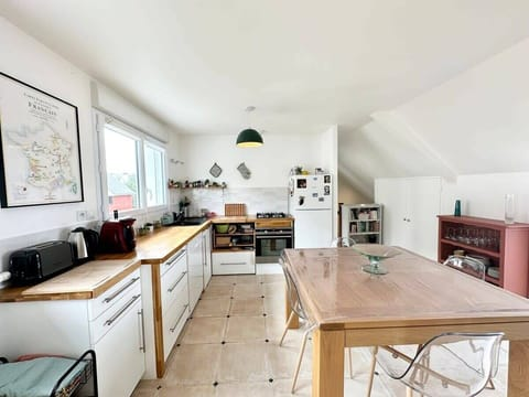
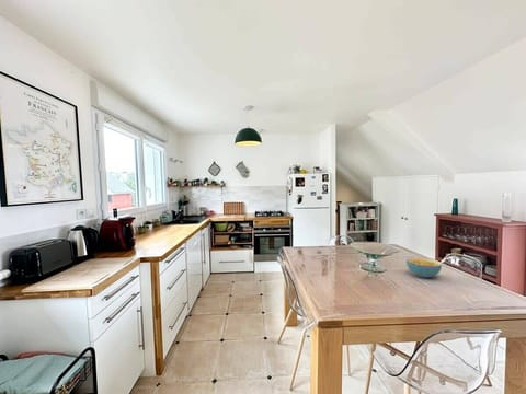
+ cereal bowl (423, 268)
